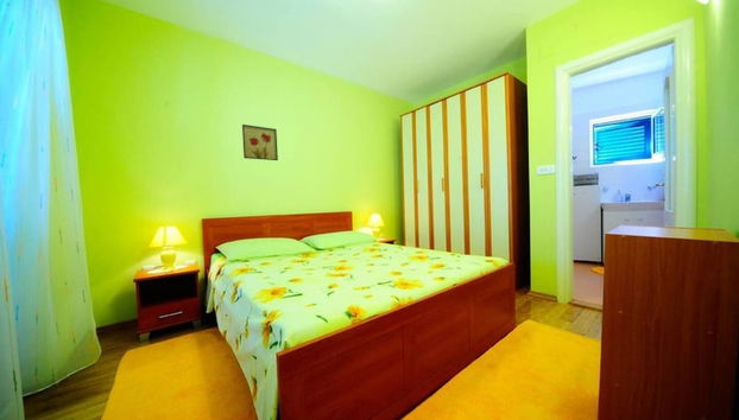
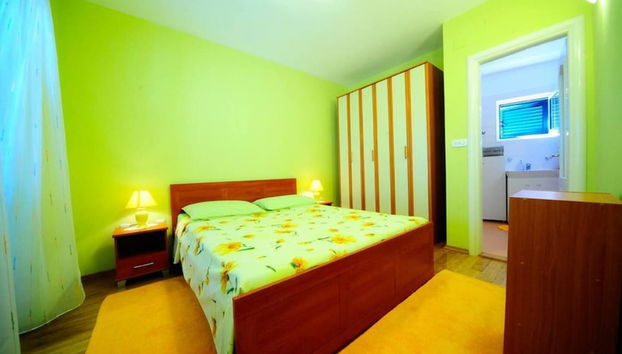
- wall art (260, 142)
